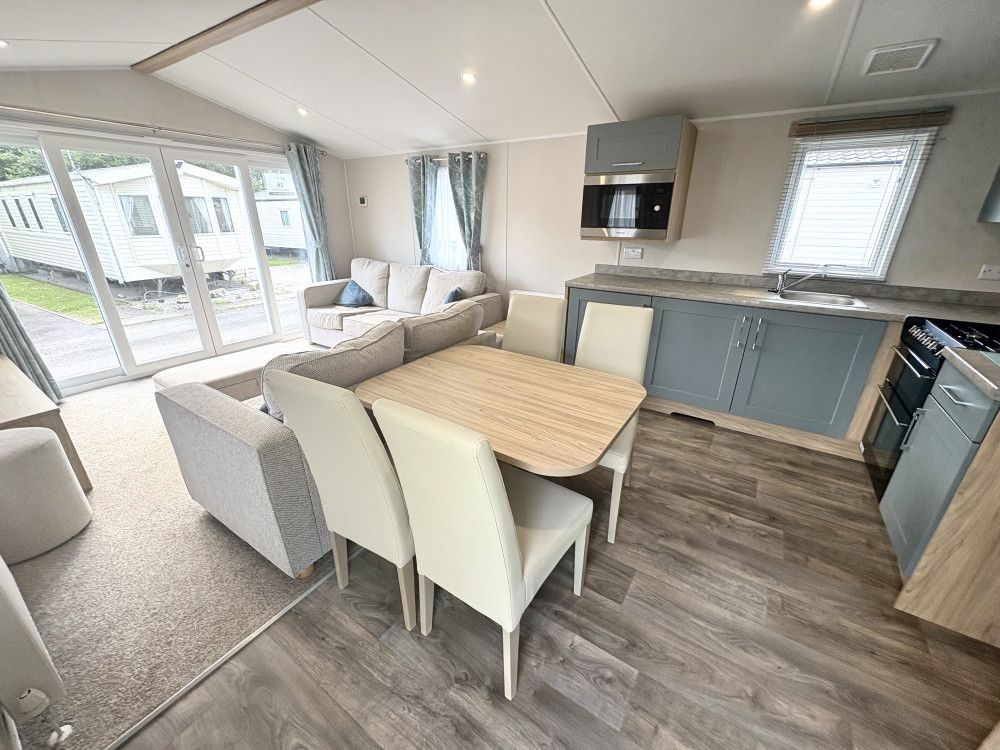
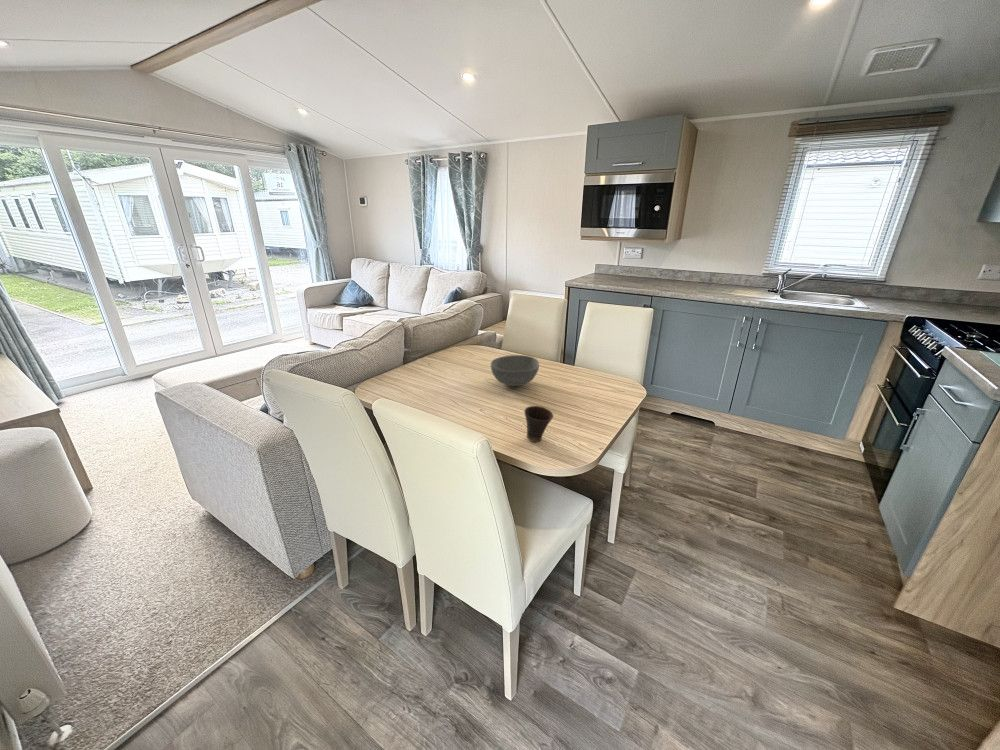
+ cup (538, 425)
+ bowl (514, 372)
